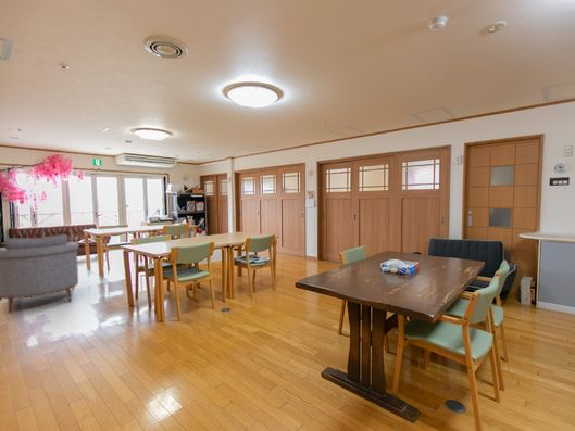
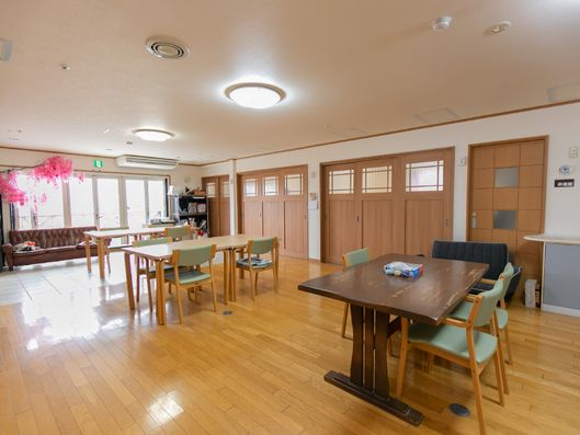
- armchair (38, 268)
